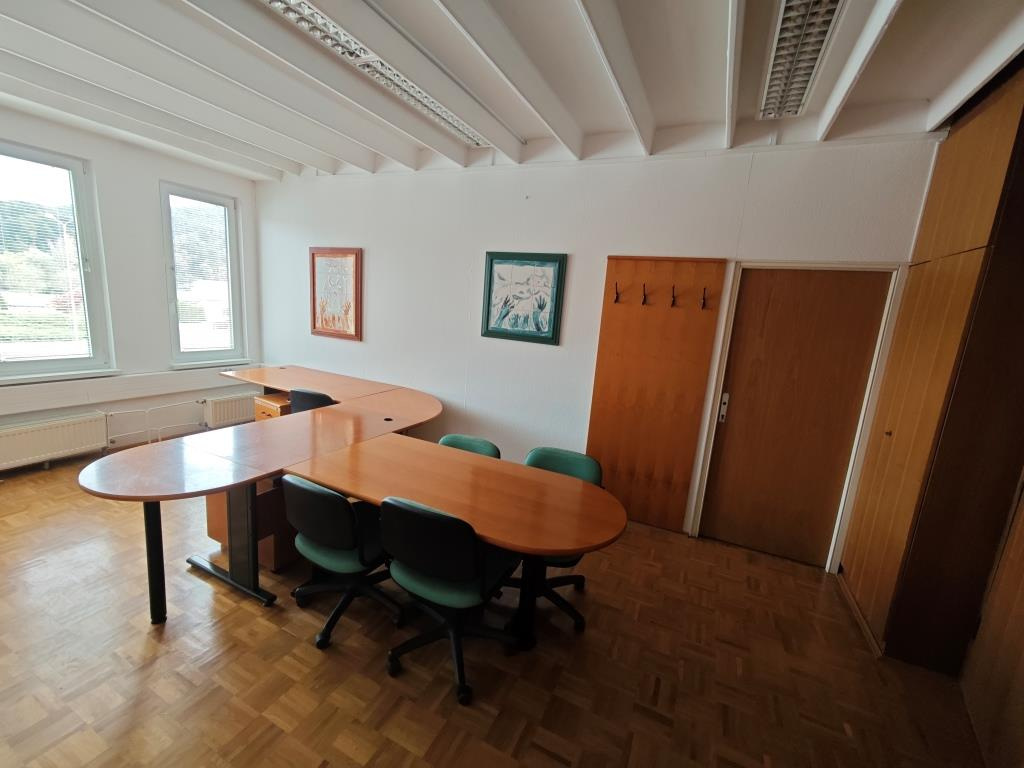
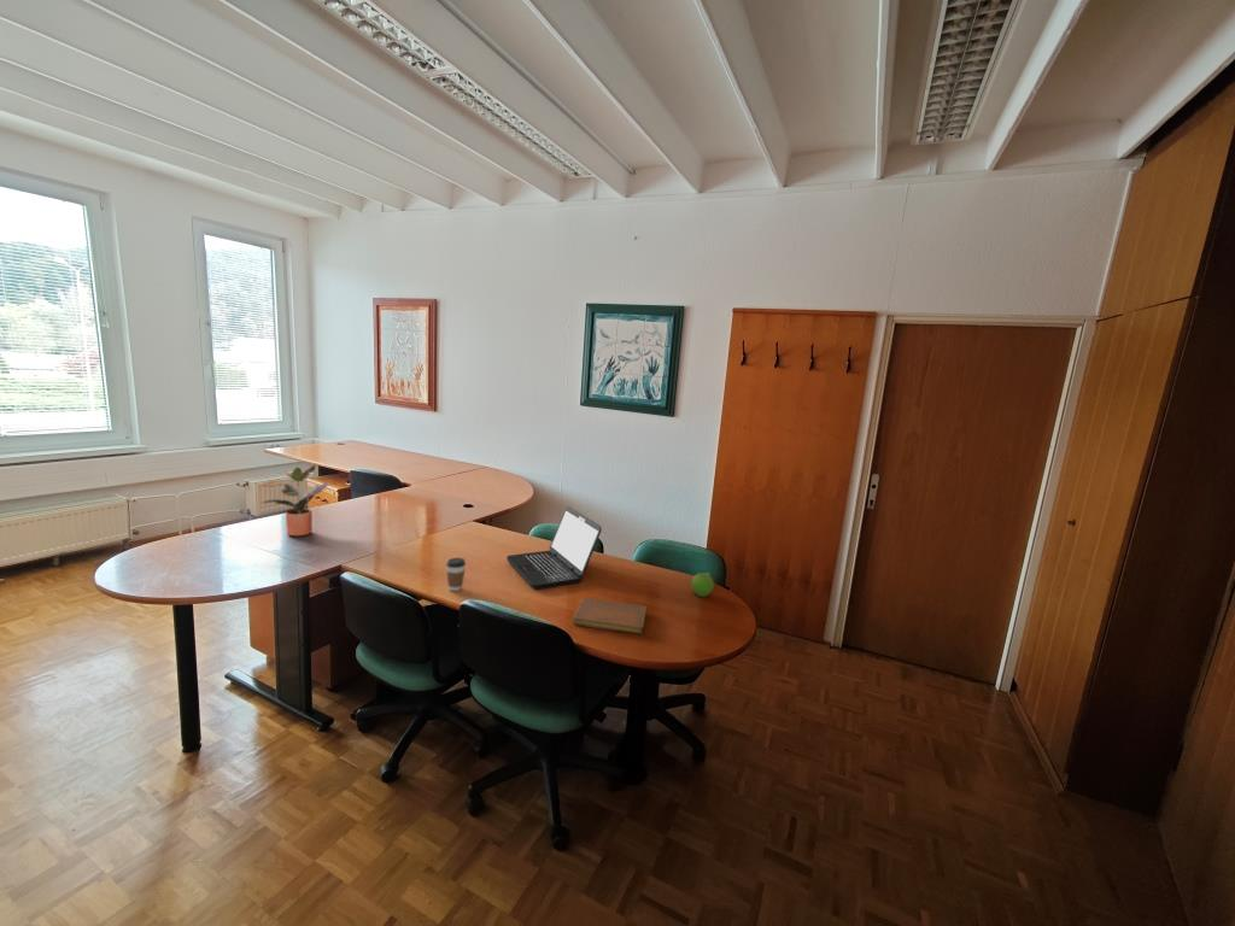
+ notebook (610, 614)
+ potted plant (297, 497)
+ fruit (702, 584)
+ laptop (551, 544)
+ coffee cup (455, 574)
